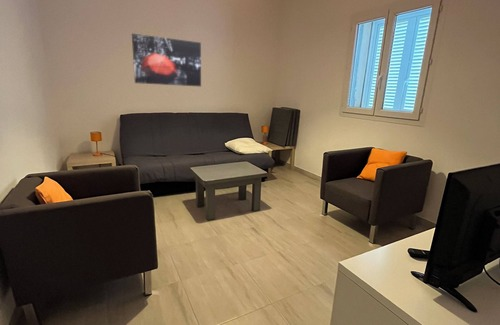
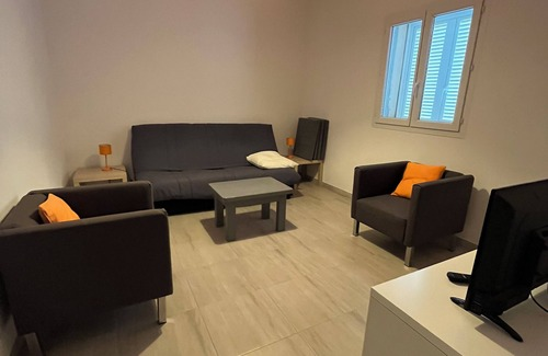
- wall art (168, 62)
